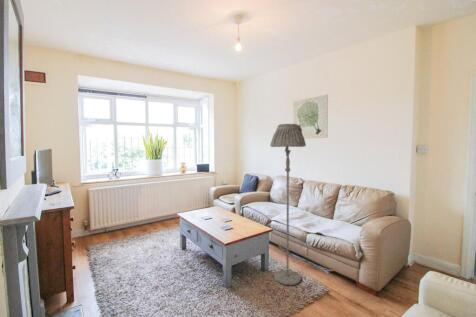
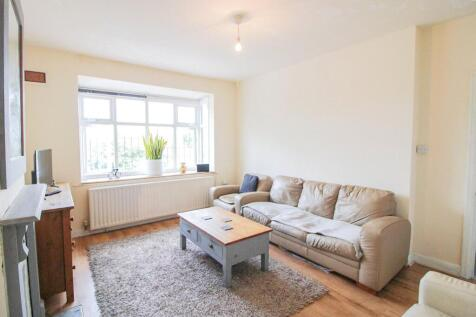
- floor lamp (287, 202)
- wall art (309, 118)
